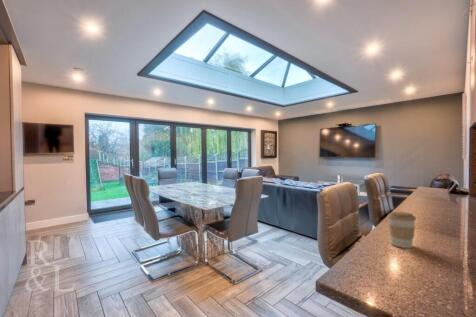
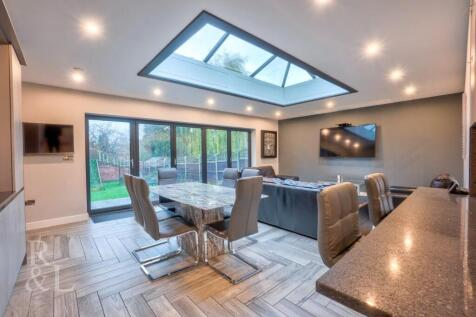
- coffee cup (401, 228)
